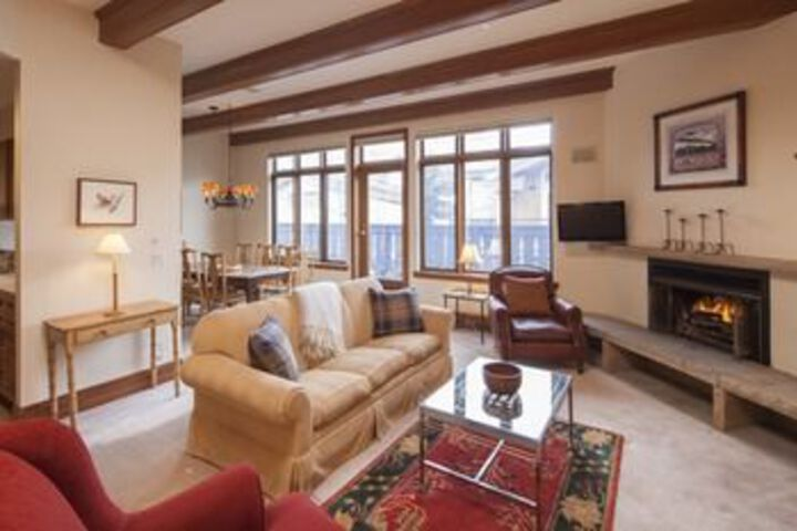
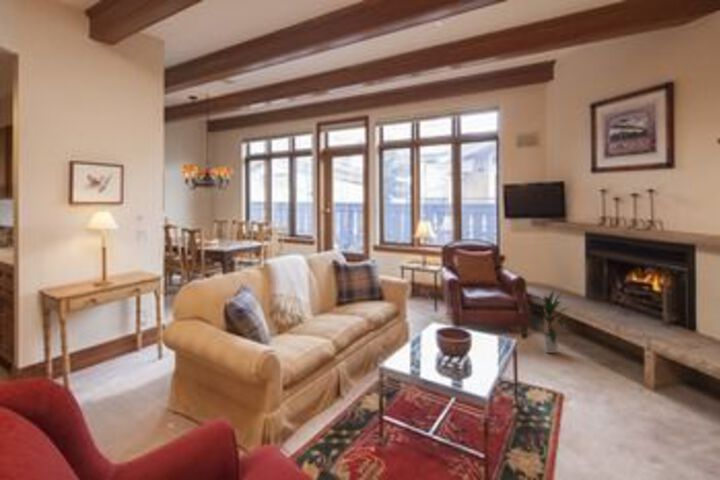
+ indoor plant (549, 320)
